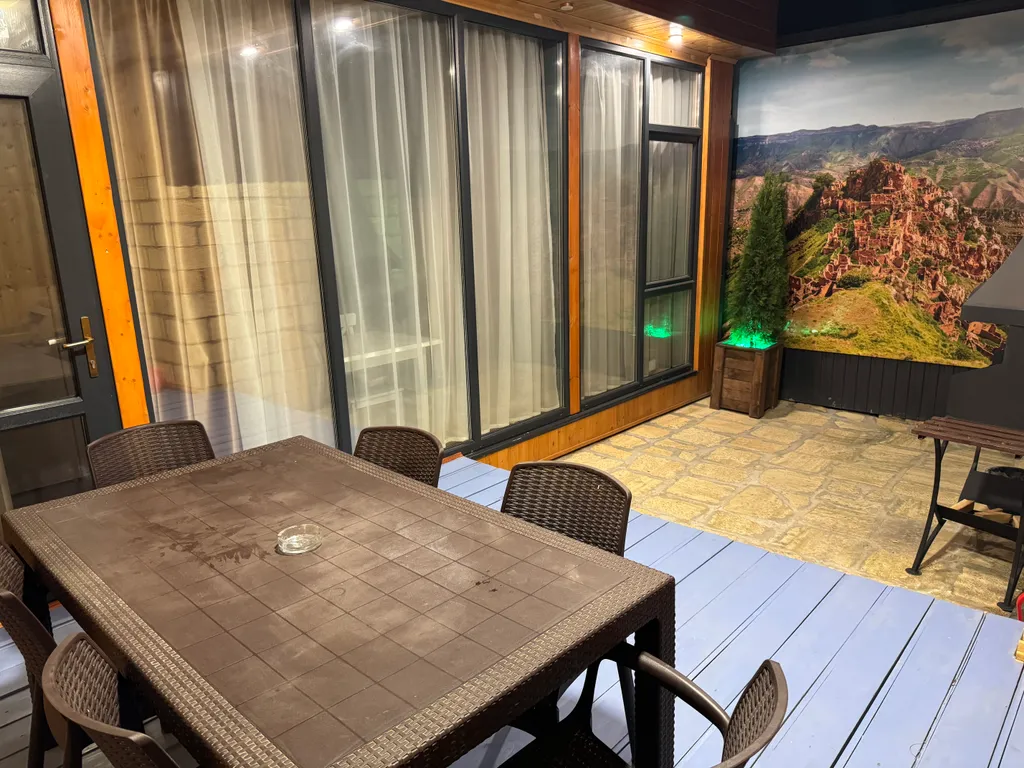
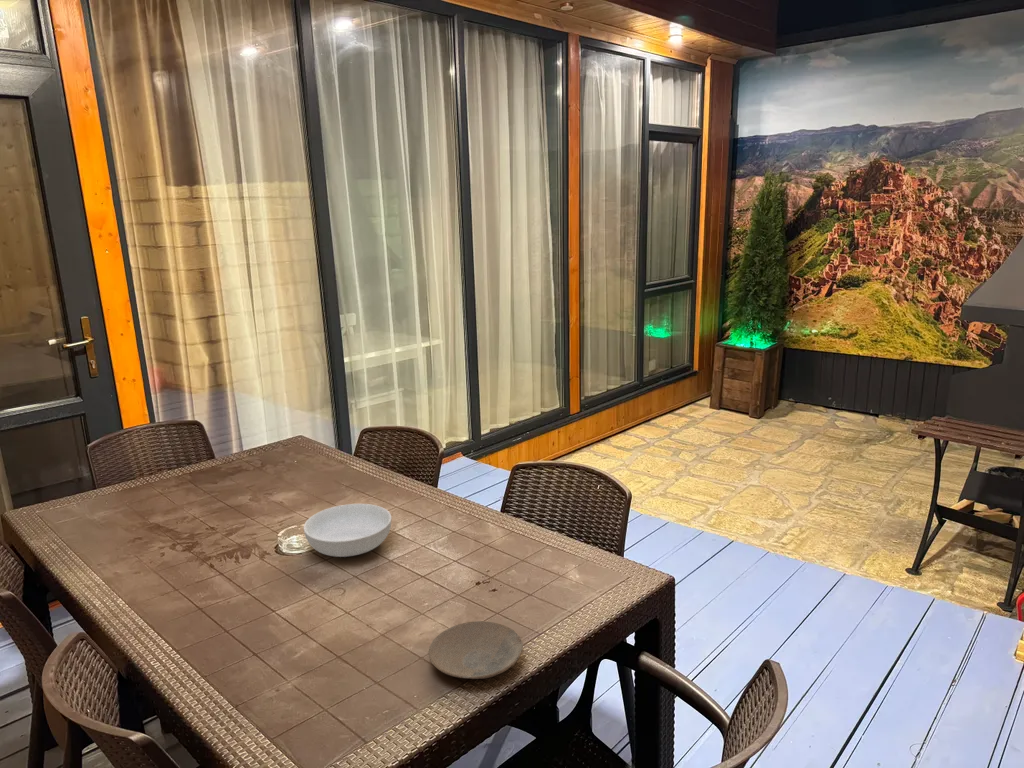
+ serving bowl (349, 533)
+ plate (476, 653)
